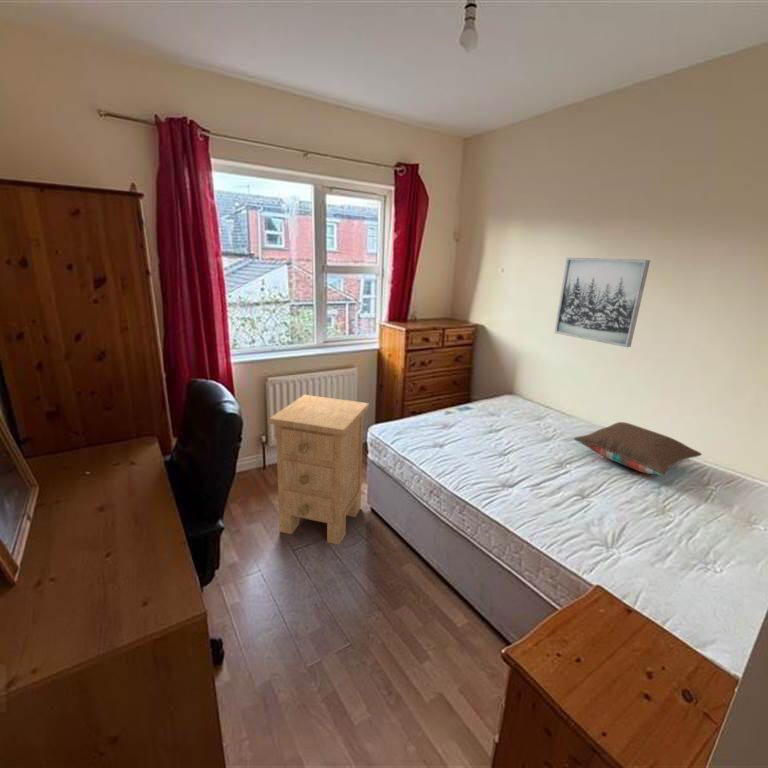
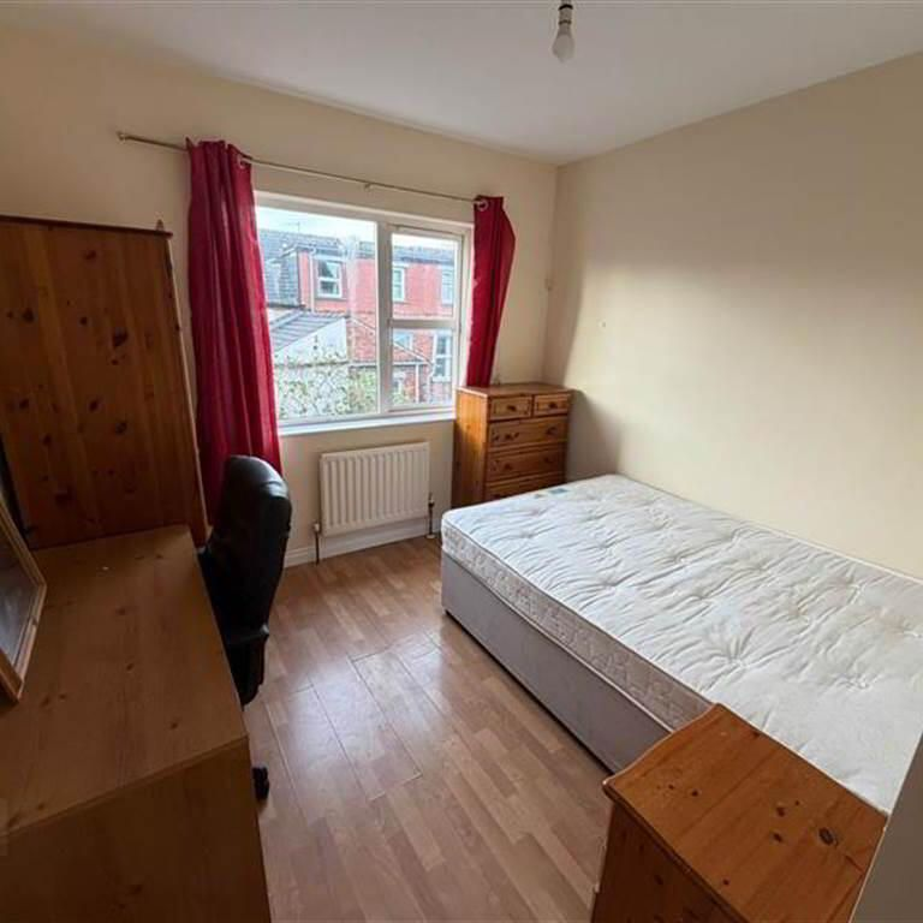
- wall art (597, 300)
- pillow (635, 446)
- nightstand (320, 469)
